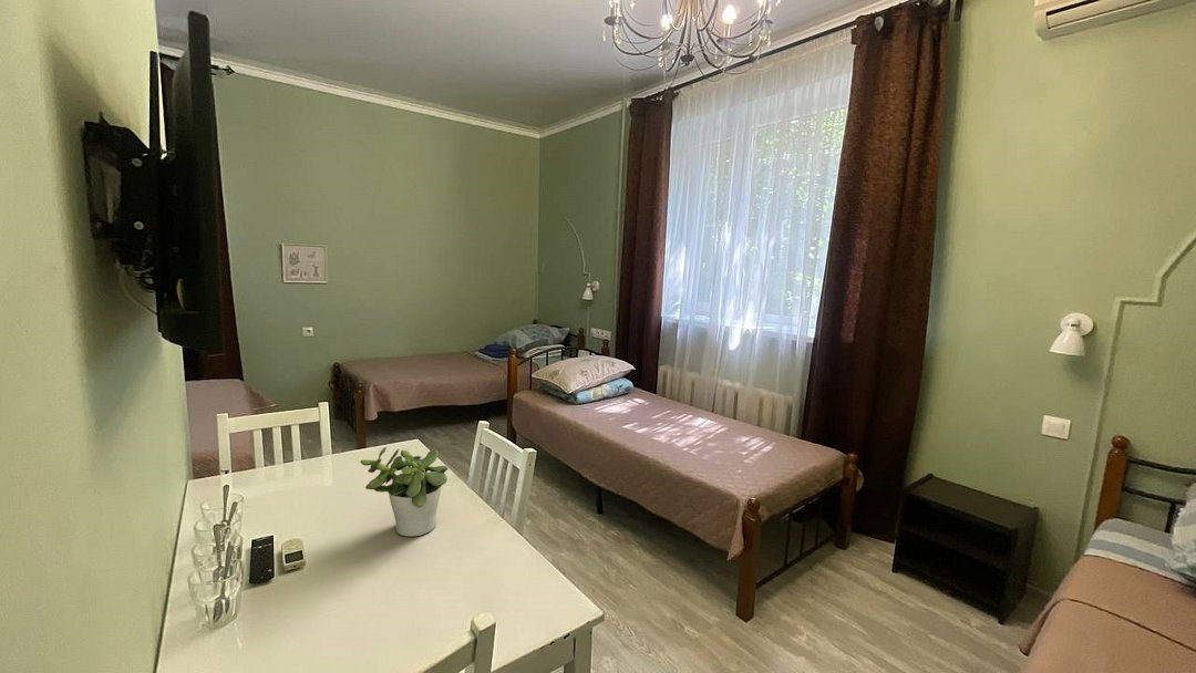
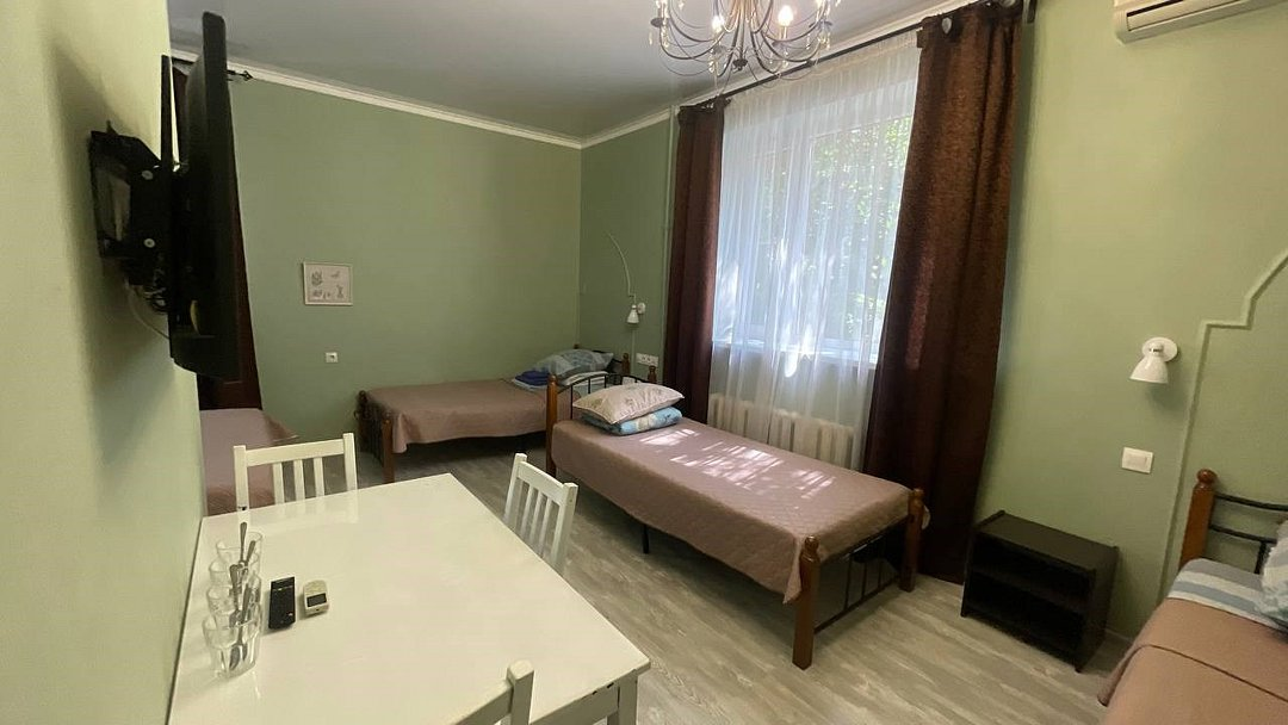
- potted plant (405, 490)
